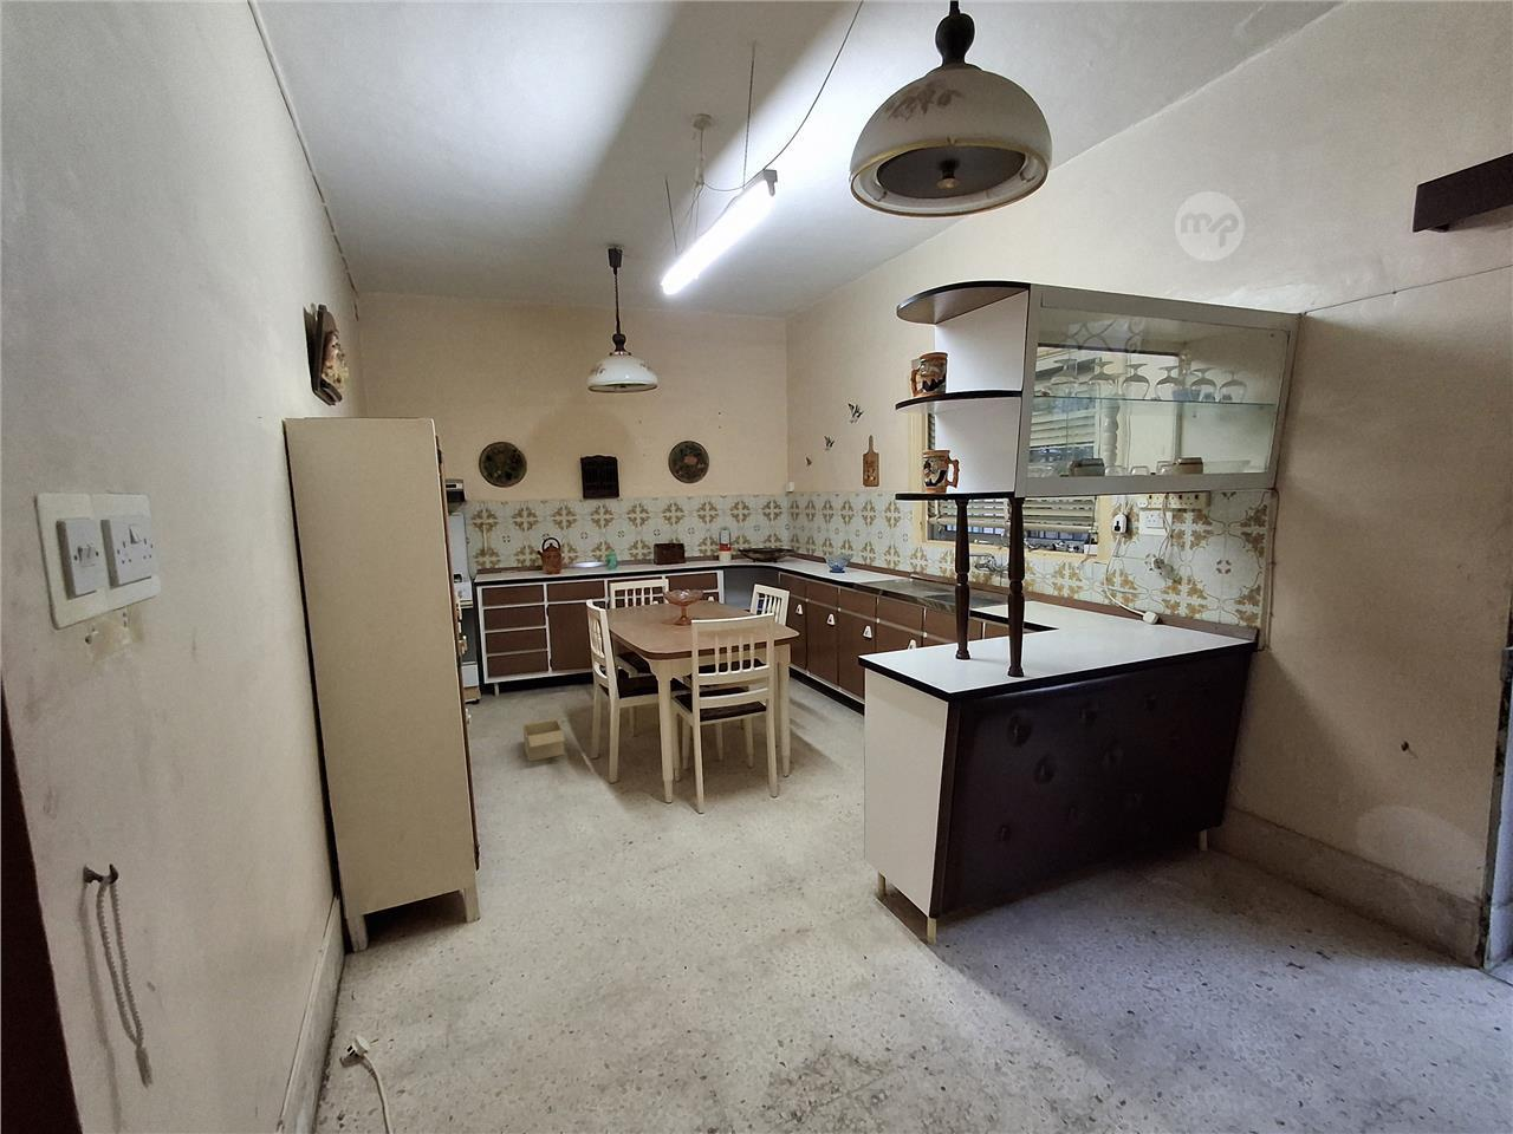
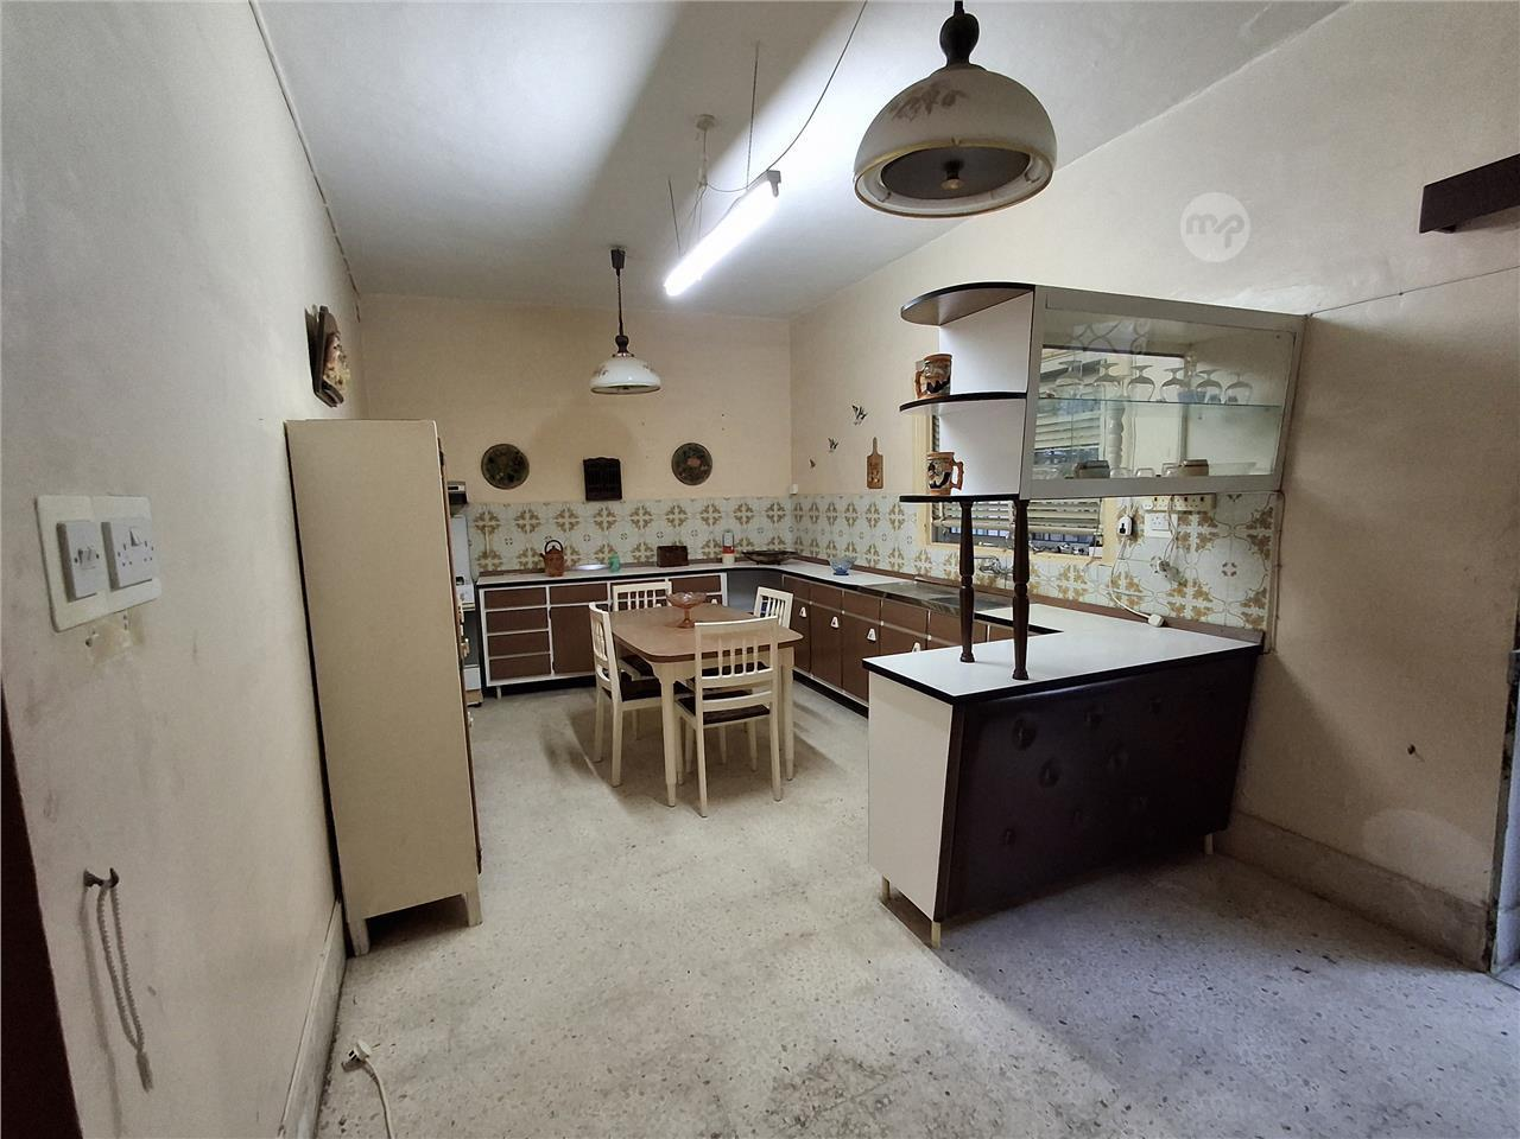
- cardboard box (542, 740)
